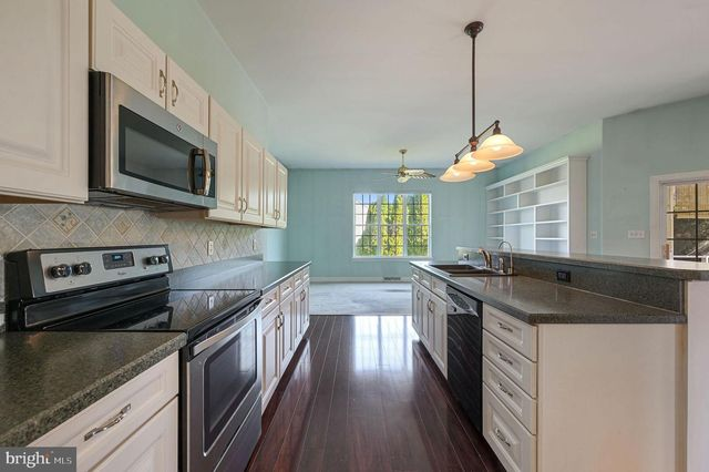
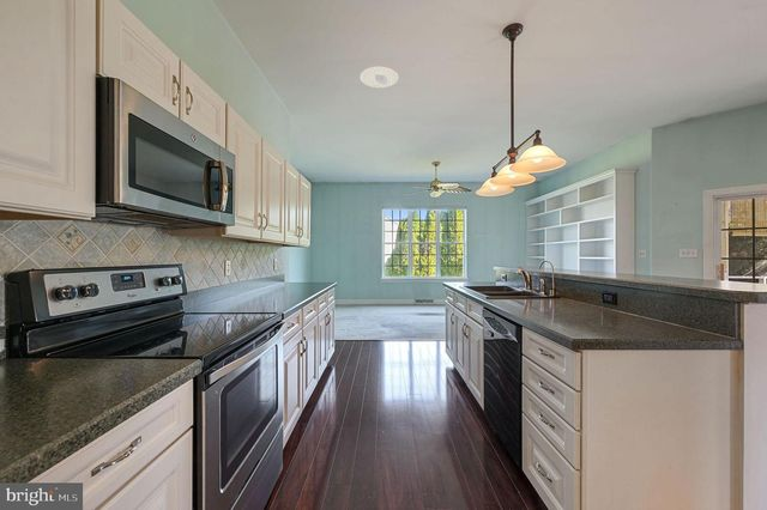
+ recessed light (379, 75)
